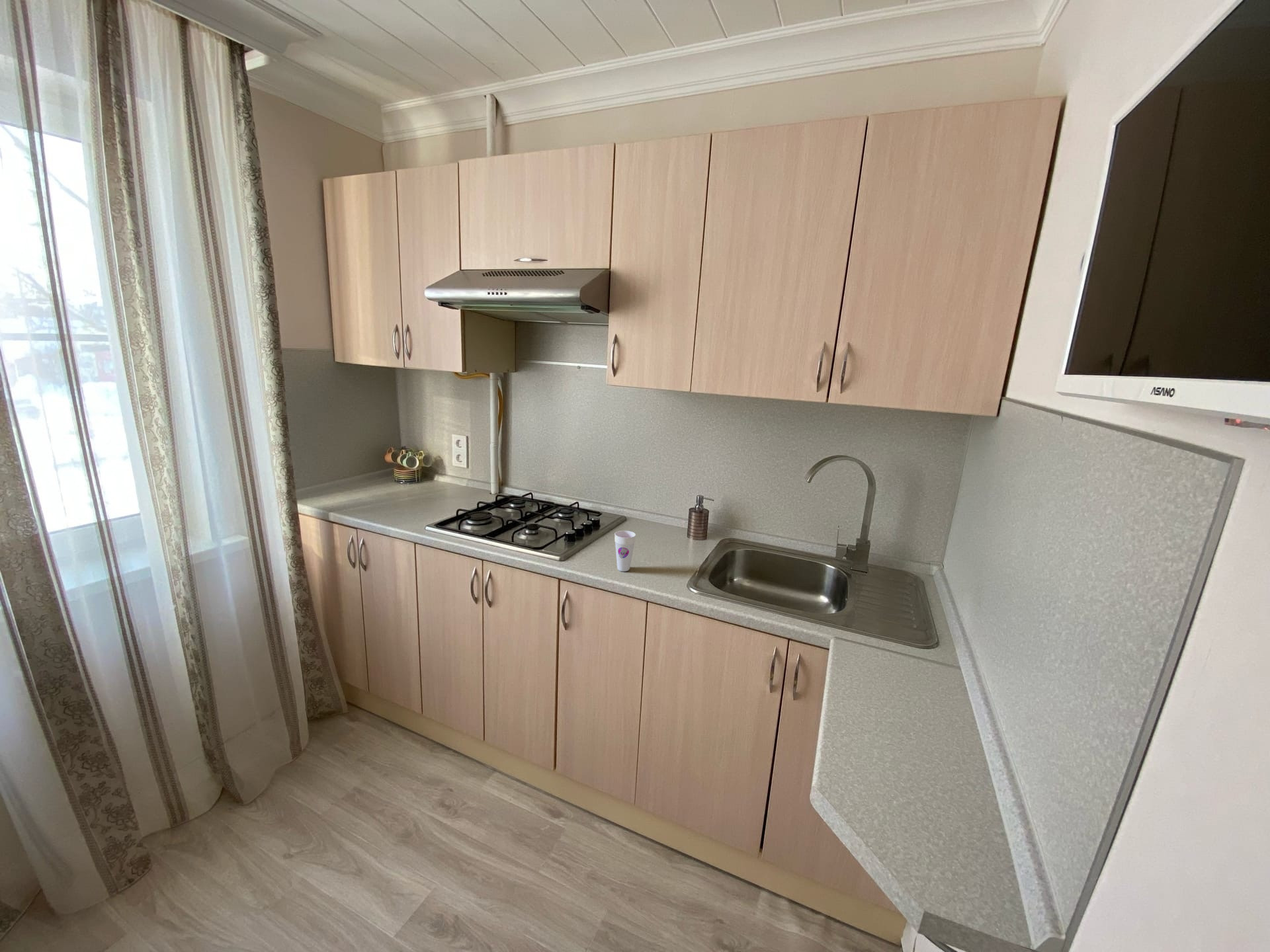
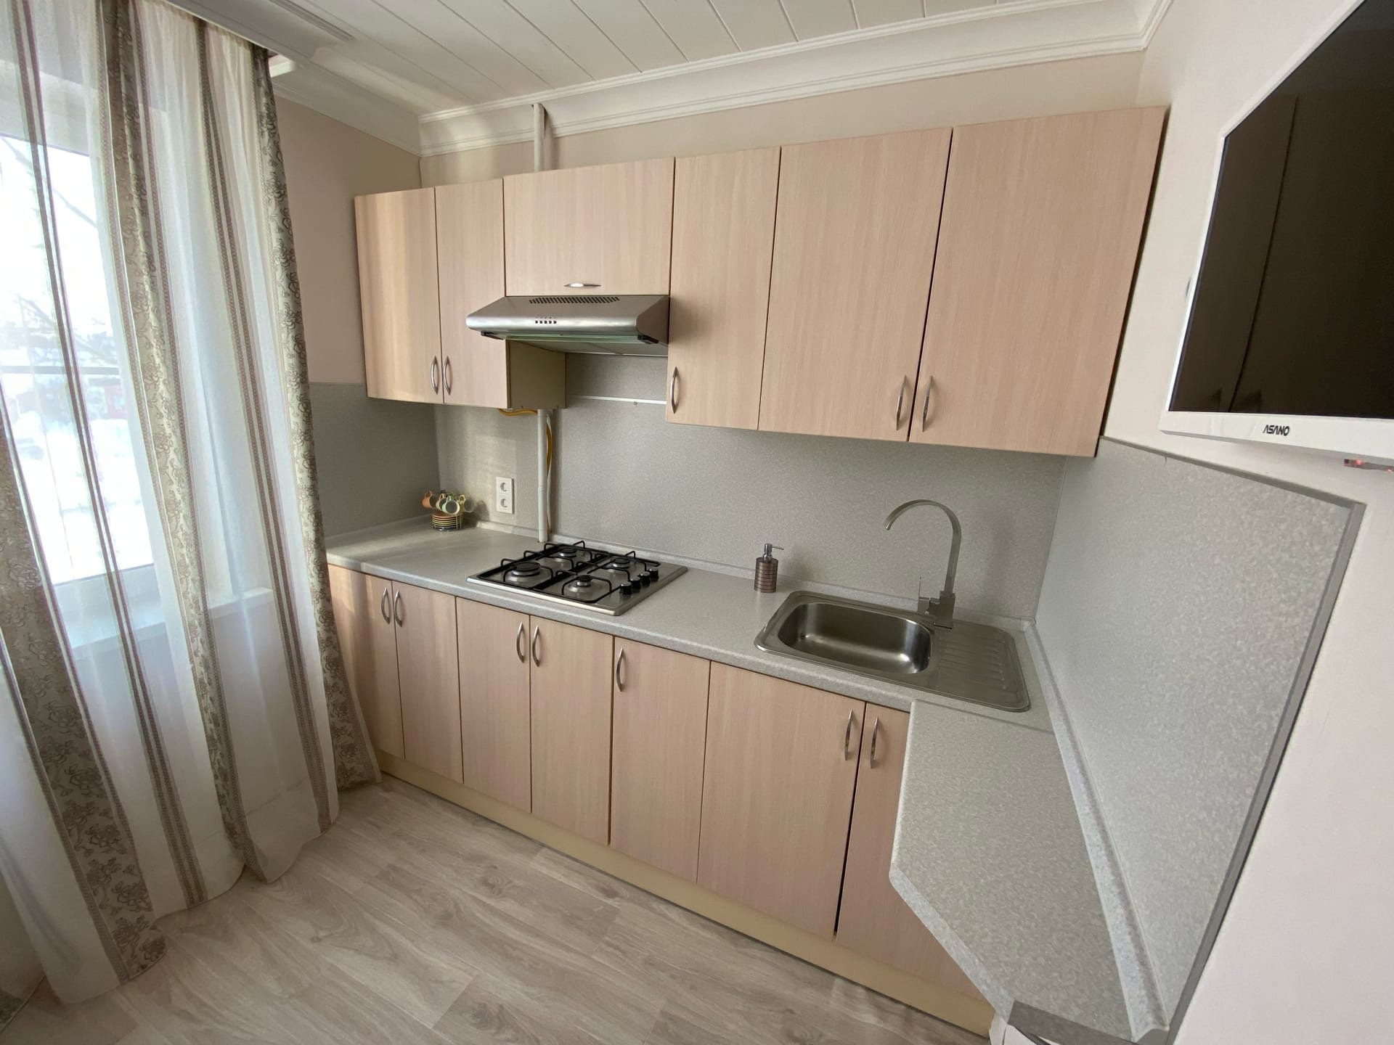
- cup (624, 551)
